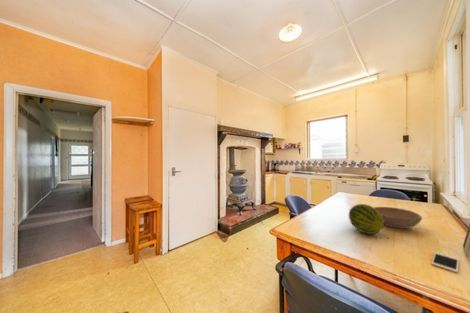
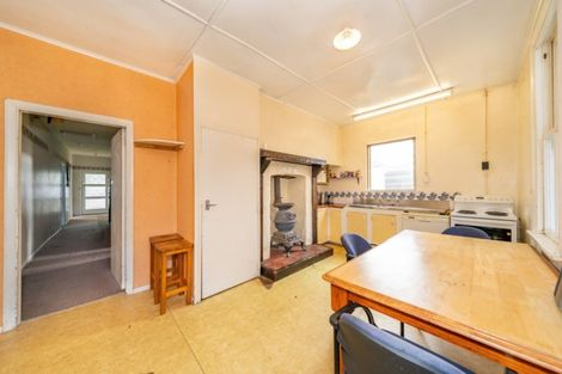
- bowl (394, 218)
- cell phone (445, 261)
- fruit (365, 218)
